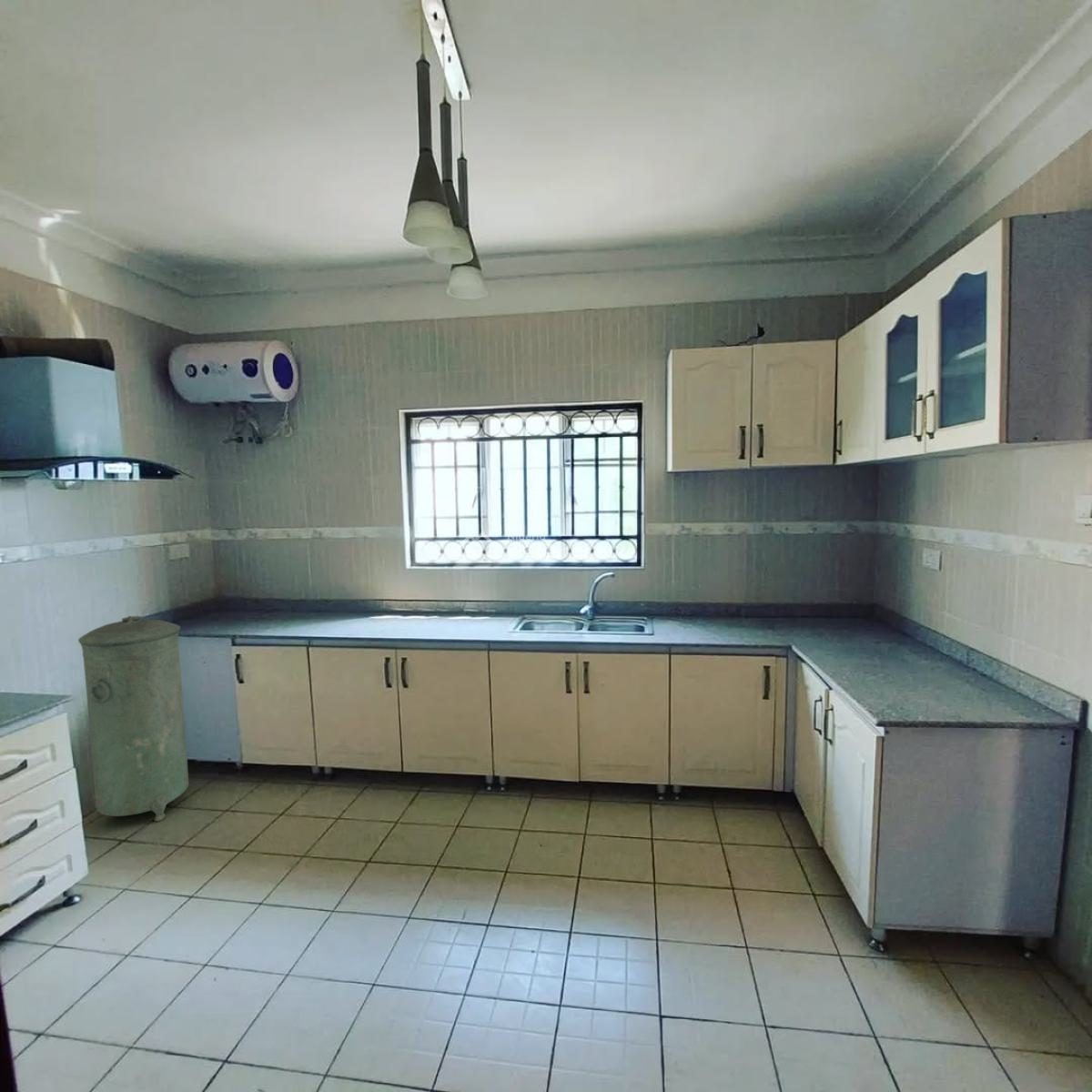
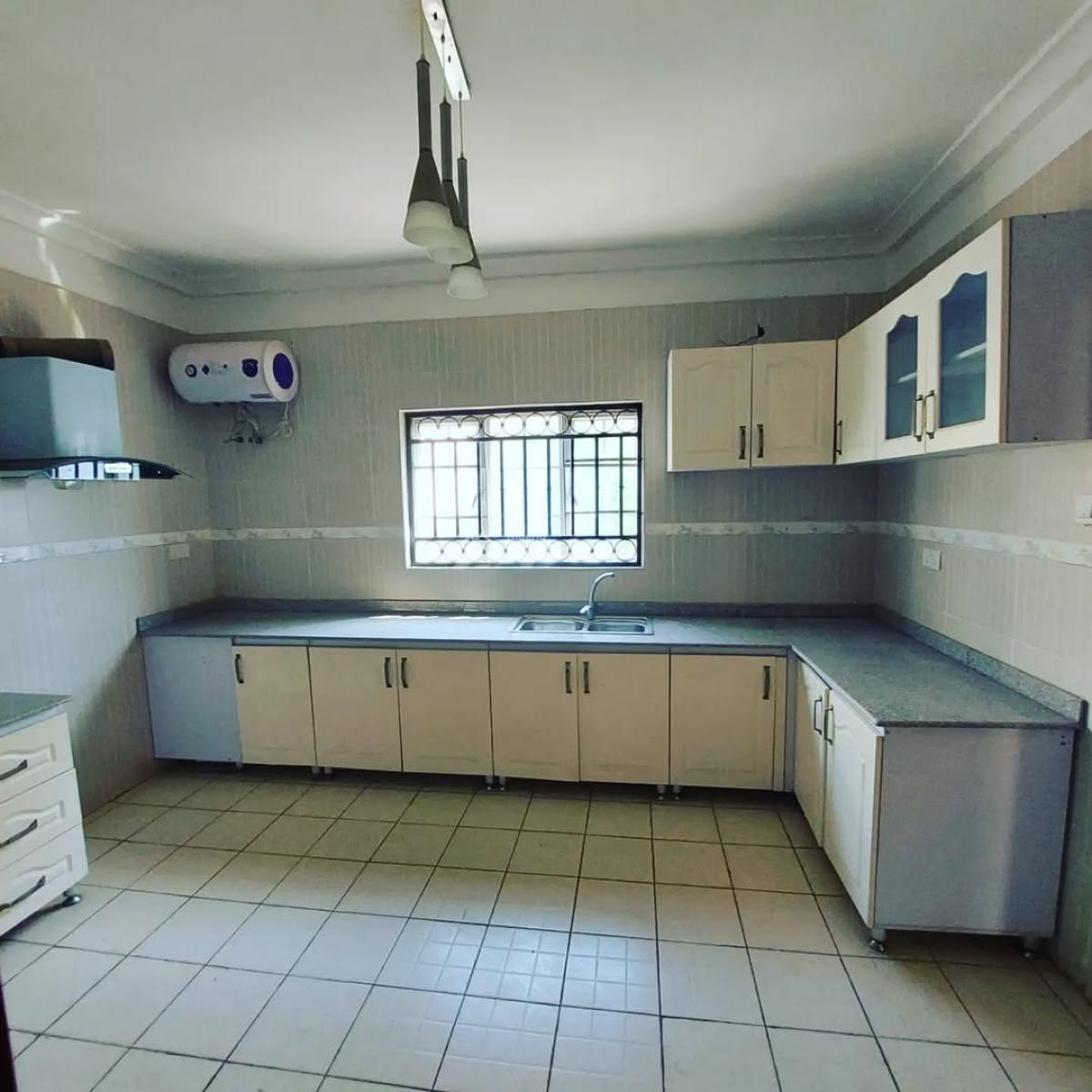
- trash can (138, 712)
